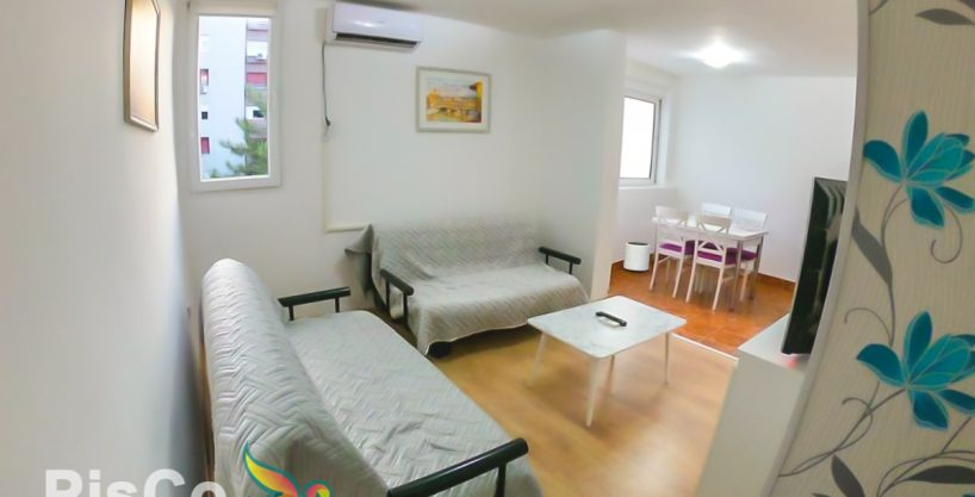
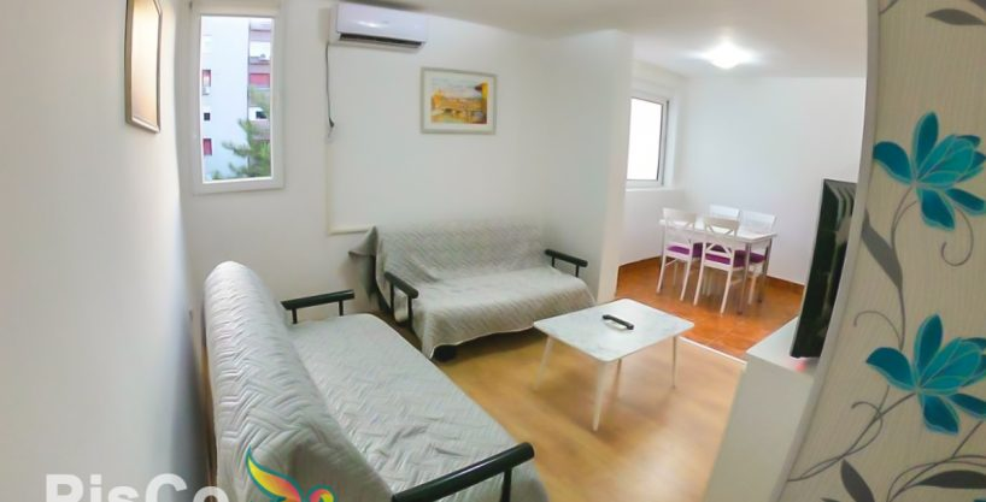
- plant pot (636, 256)
